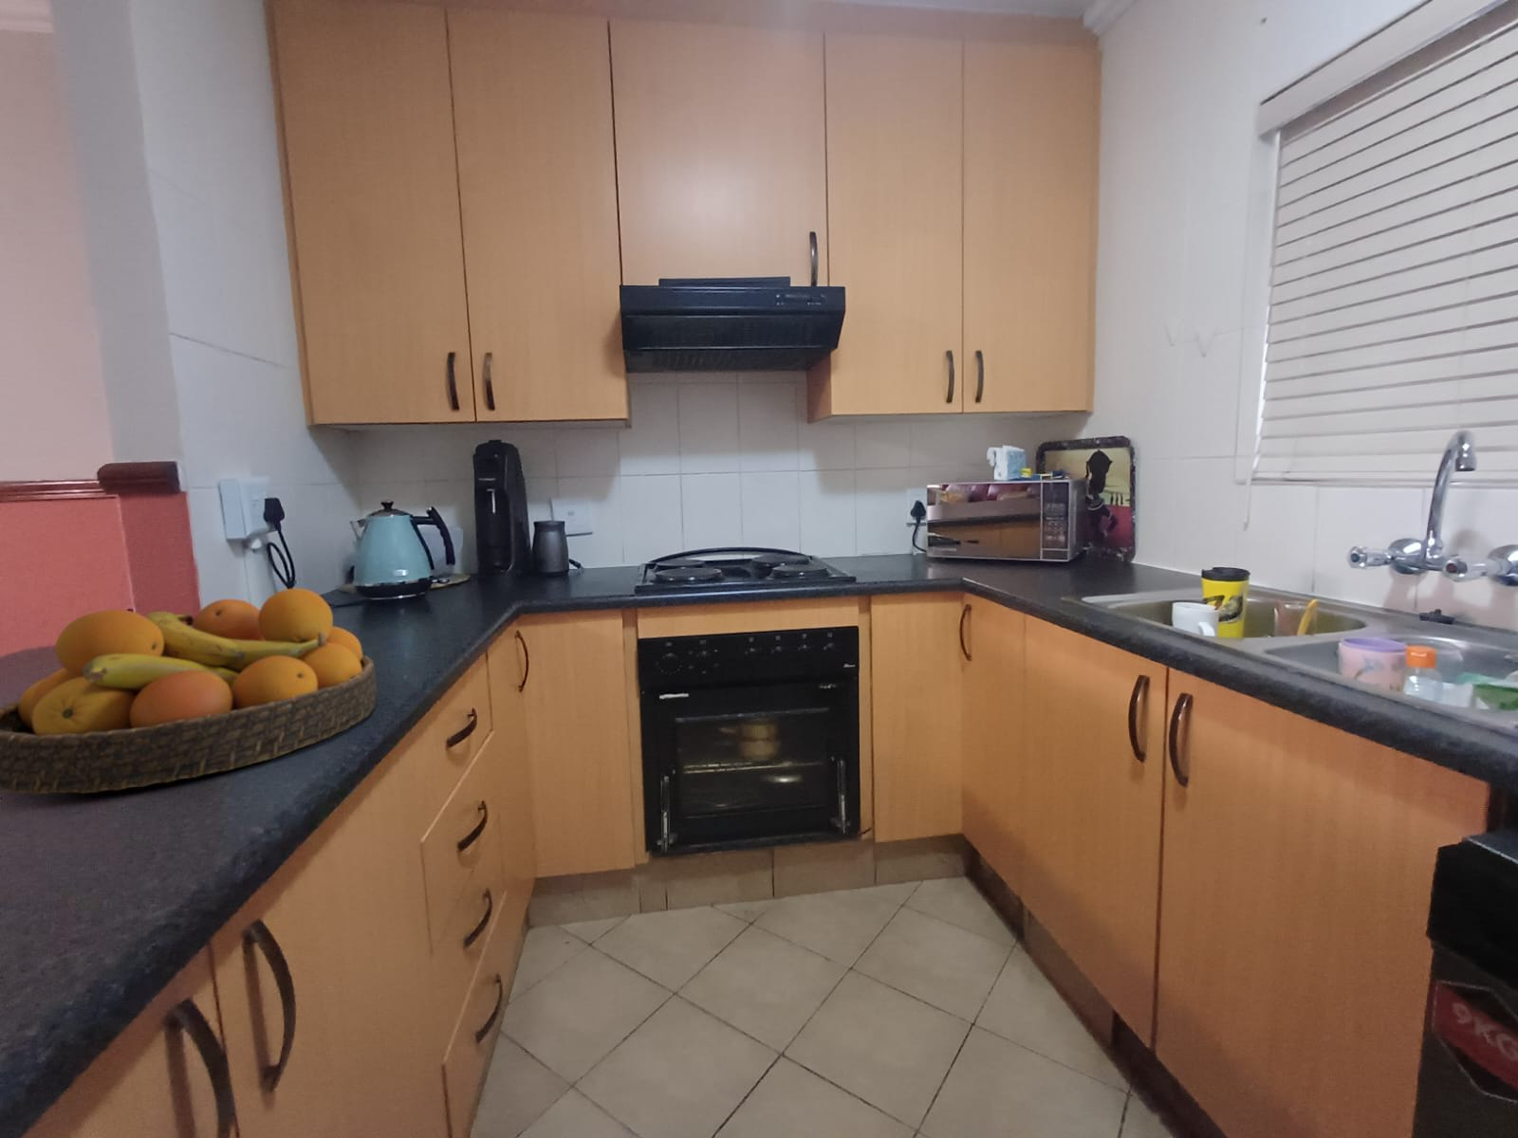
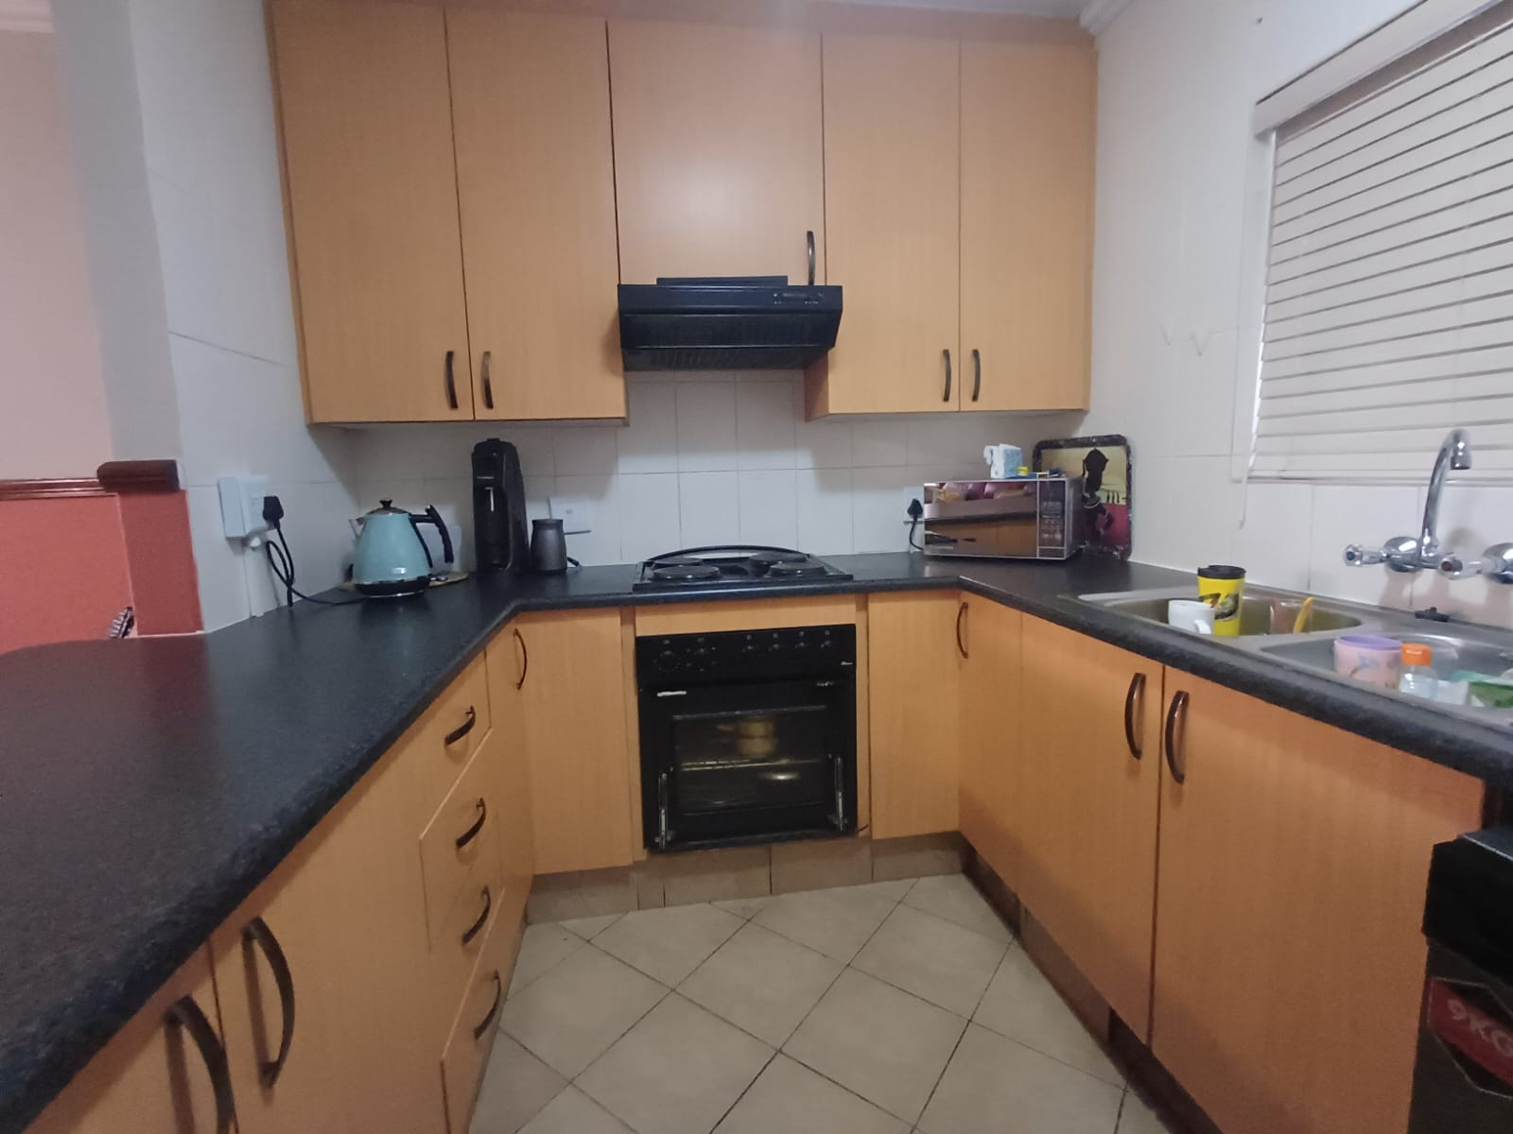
- fruit bowl (200, 665)
